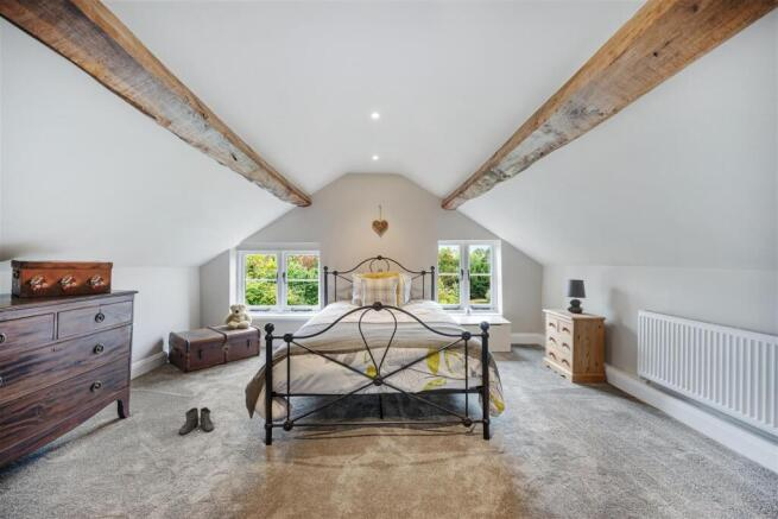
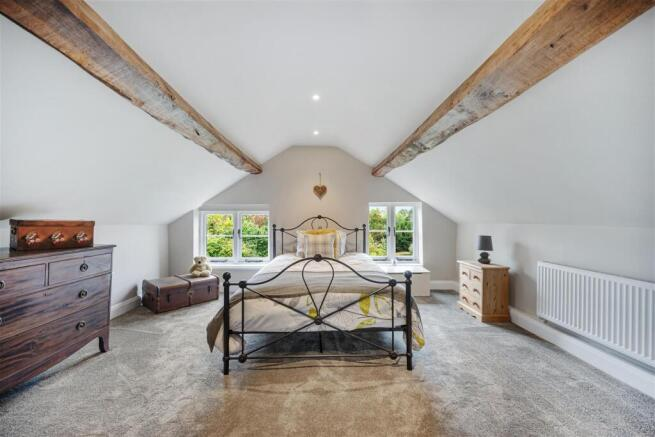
- boots (196, 419)
